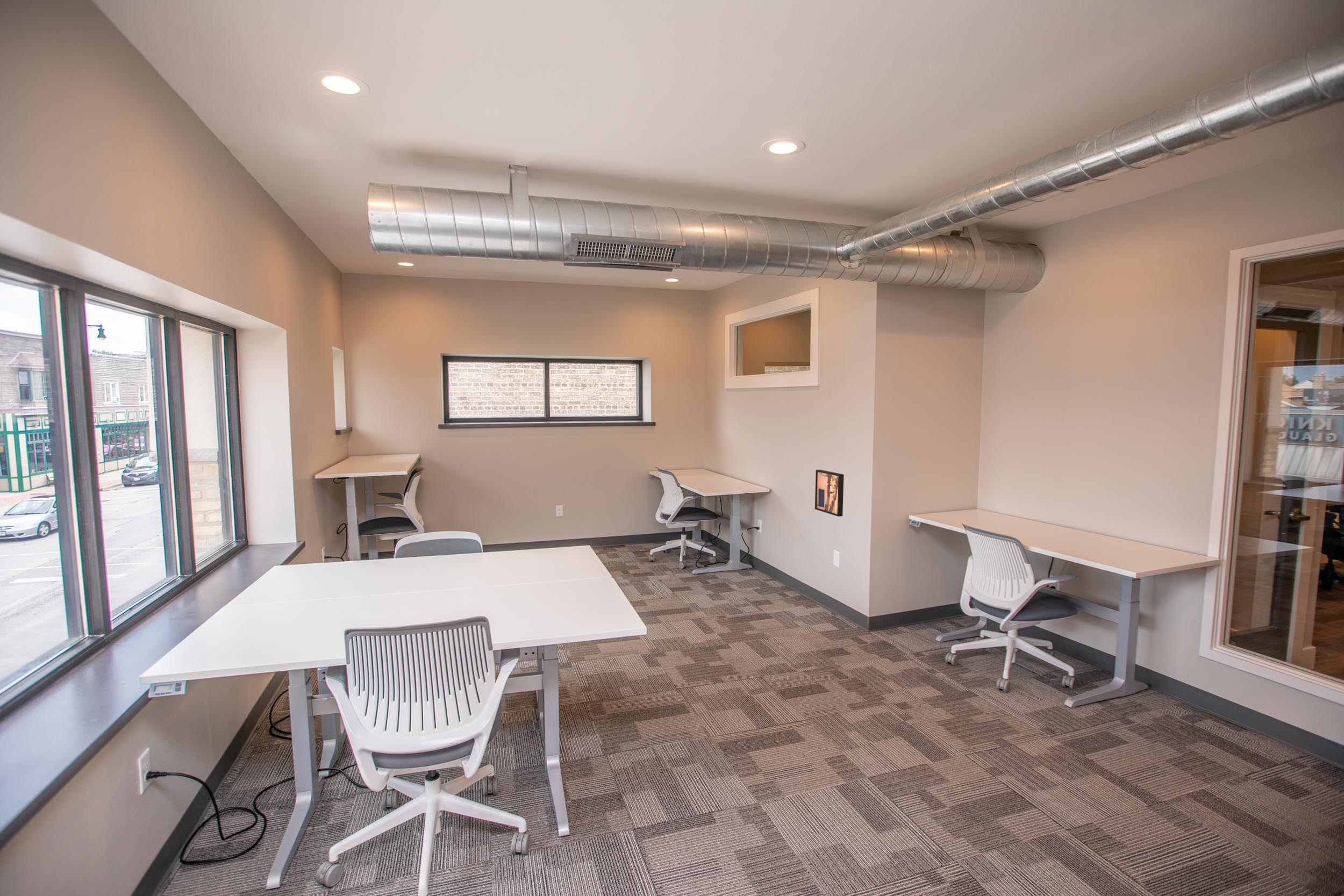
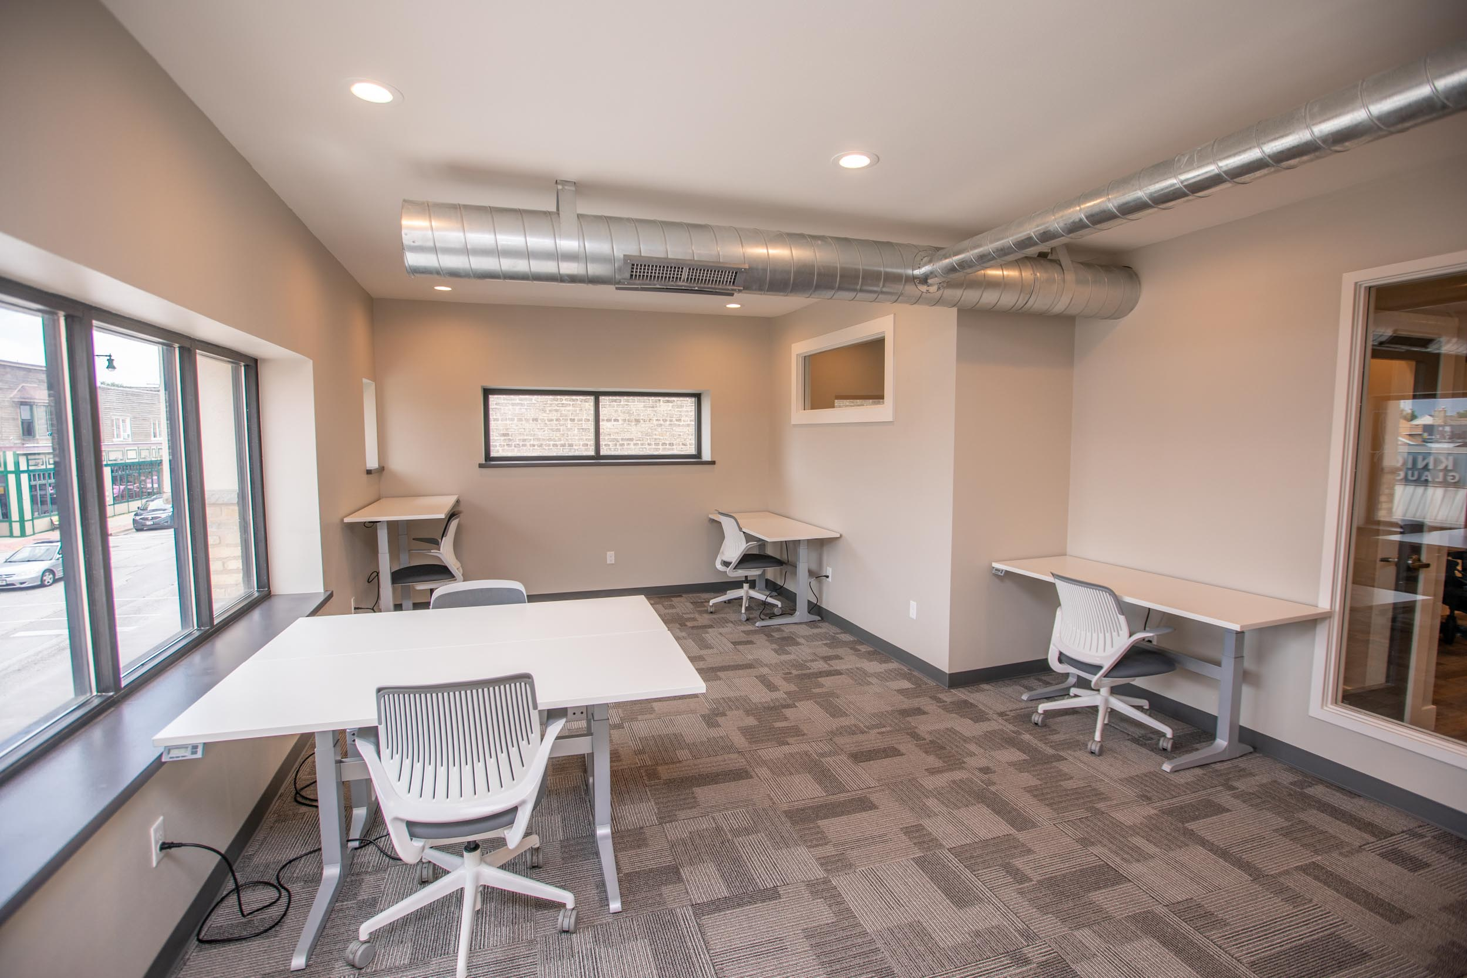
- wall art (828, 492)
